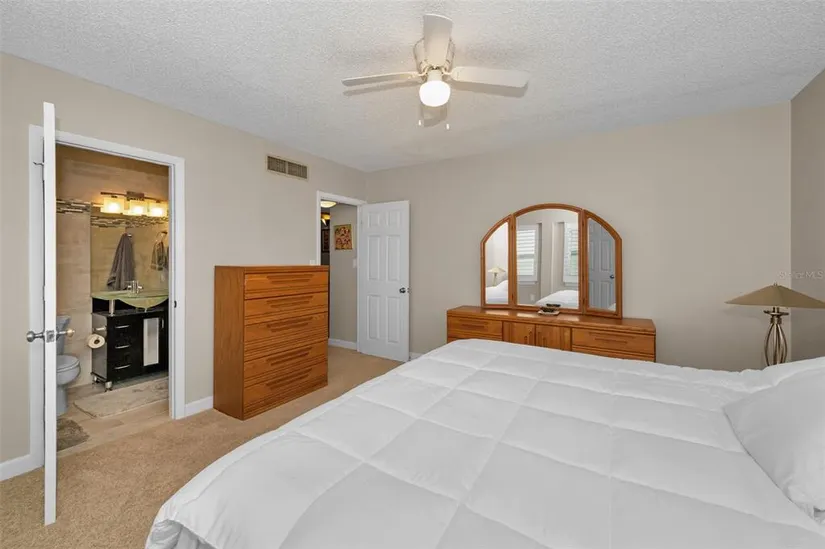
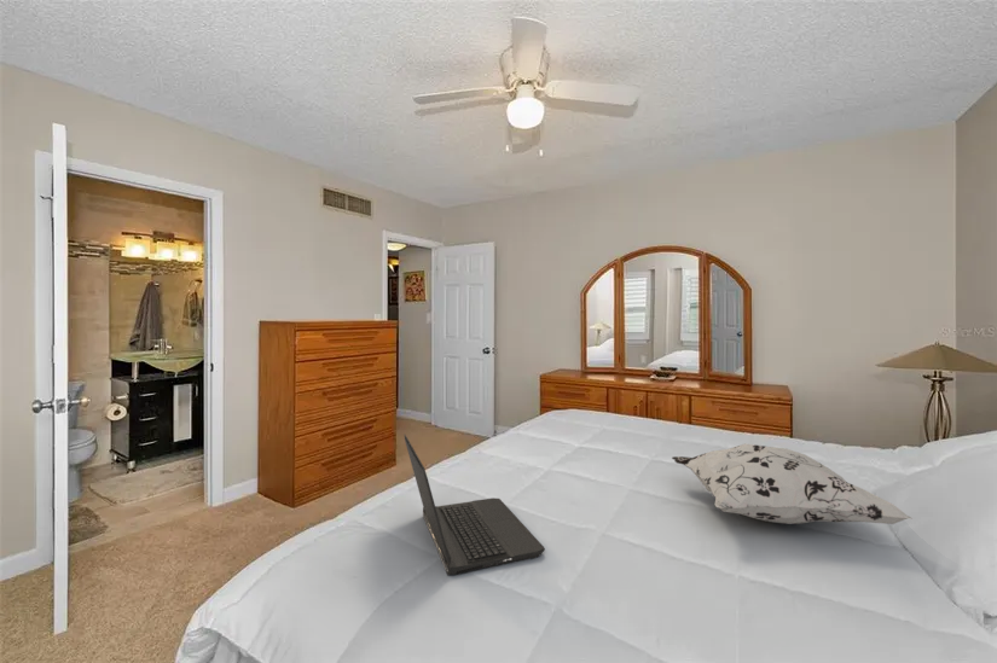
+ laptop computer (470, 501)
+ decorative pillow (767, 482)
